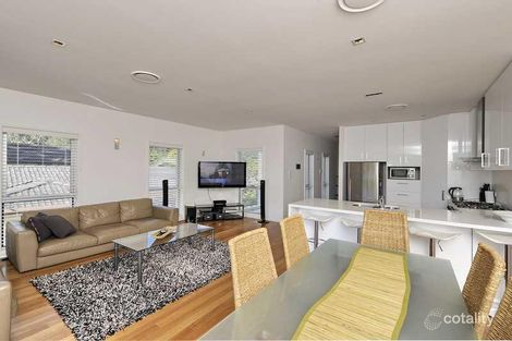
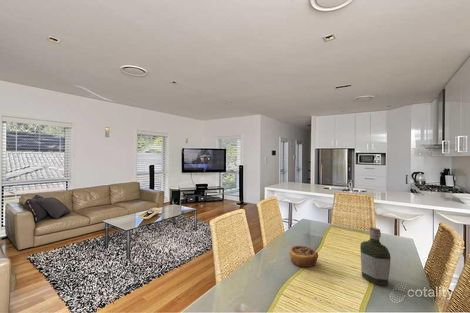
+ pastry (303, 255)
+ bottle (374, 254)
